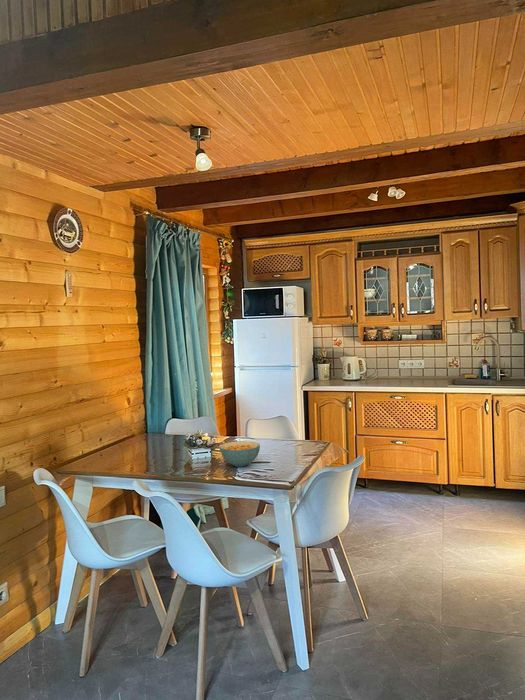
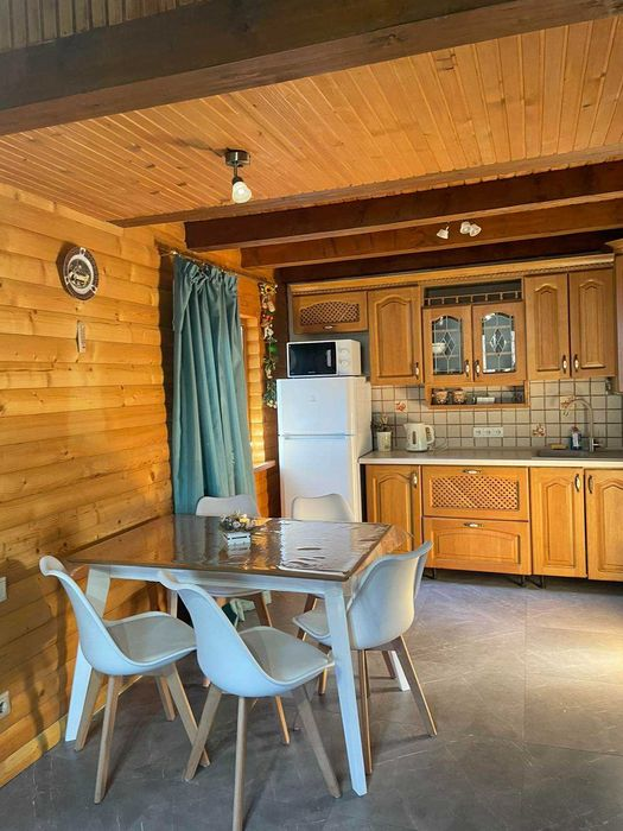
- cereal bowl (240, 455)
